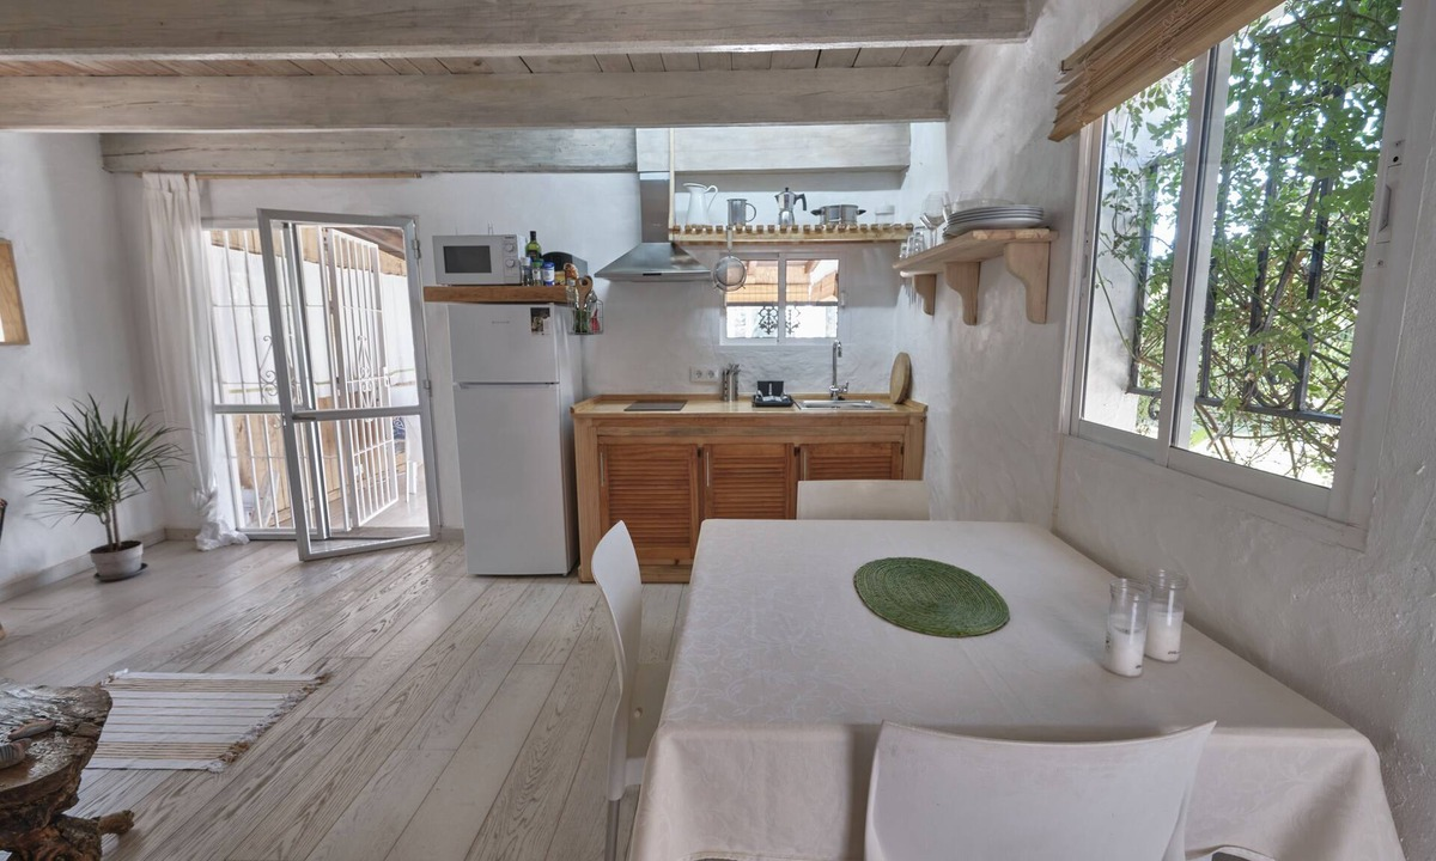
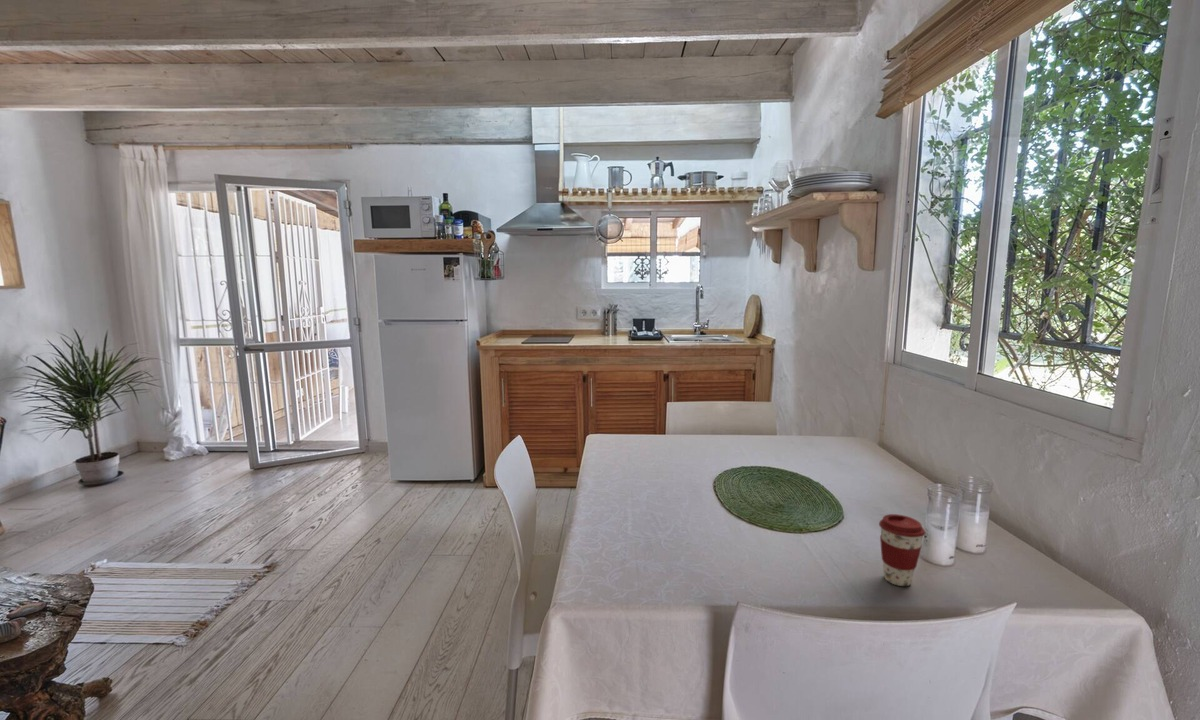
+ coffee cup (899, 550)
